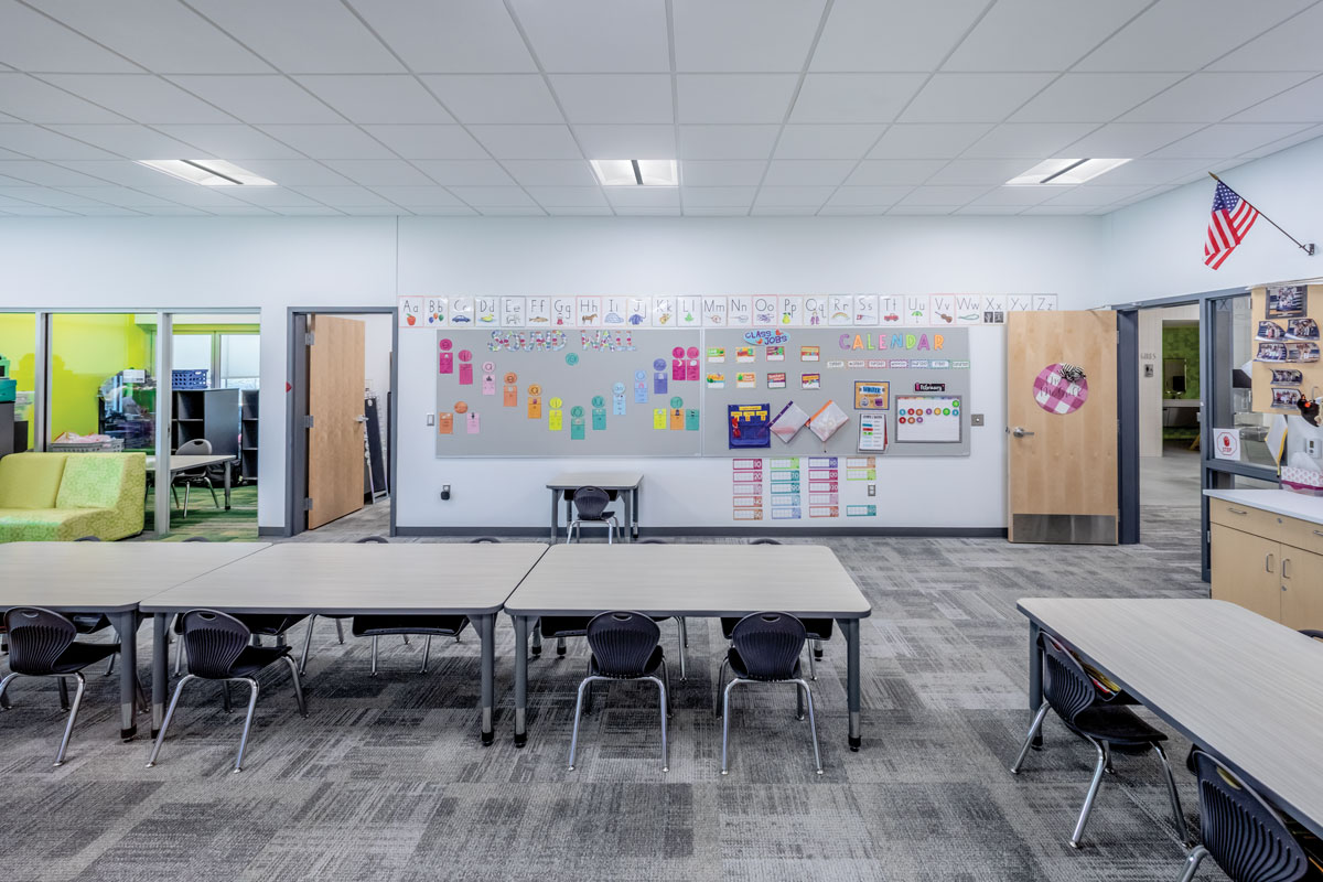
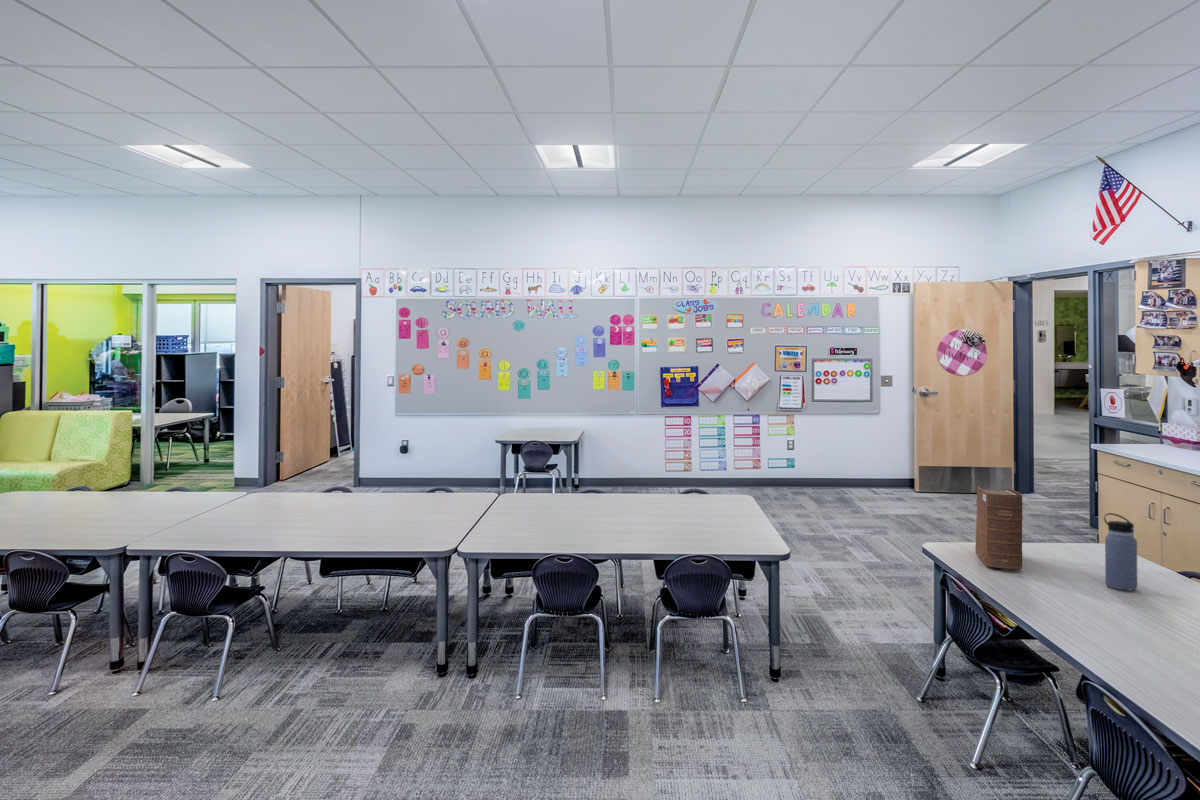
+ water bottle (1120, 550)
+ book (998, 525)
